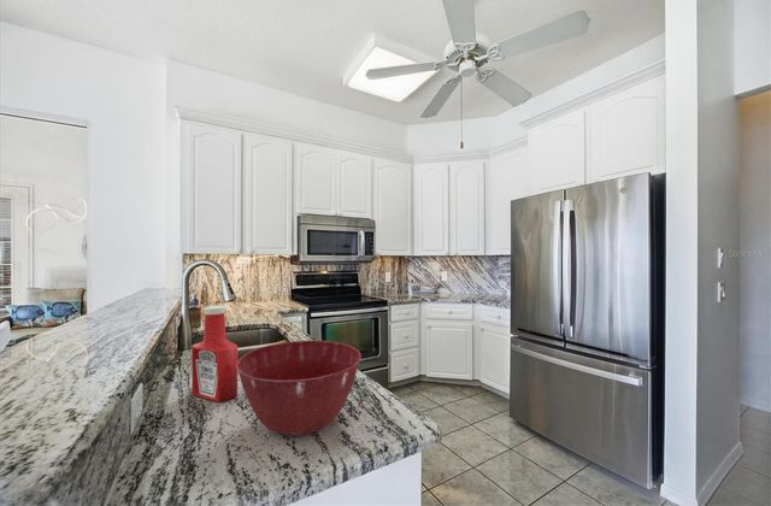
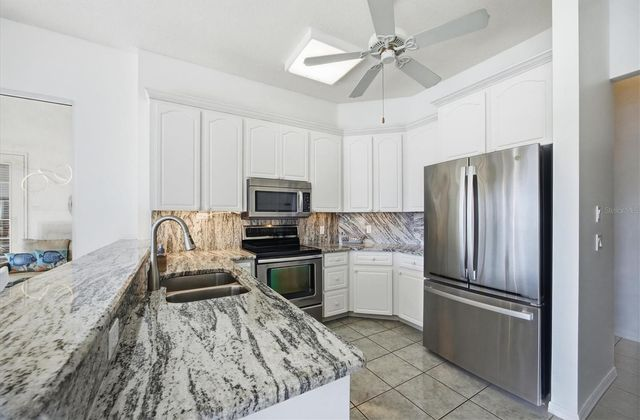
- mixing bowl (301, 388)
- soap bottle (214, 351)
